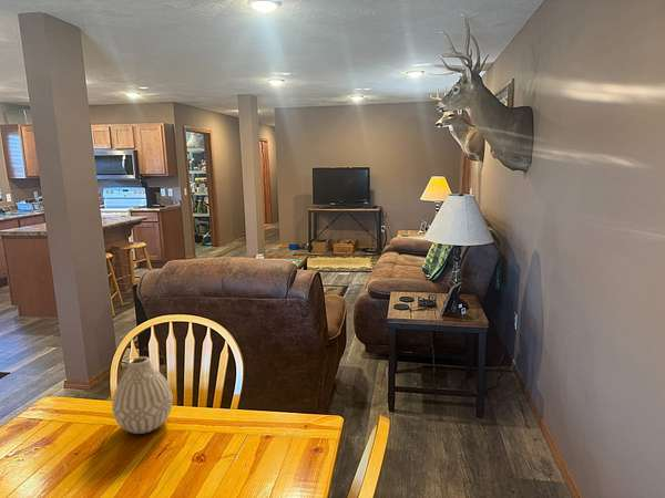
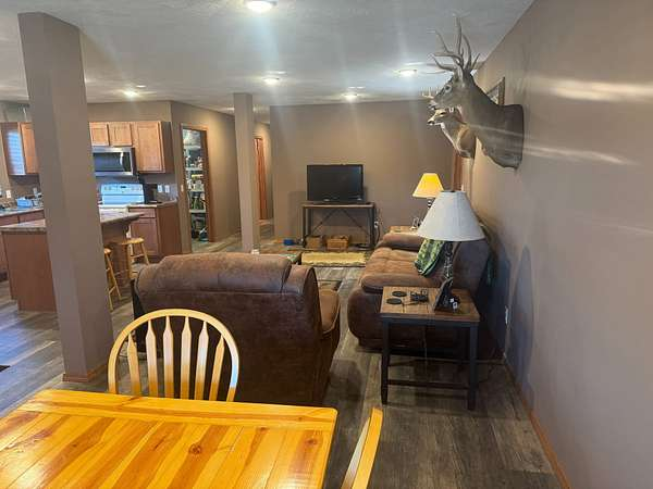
- vase (142, 393)
